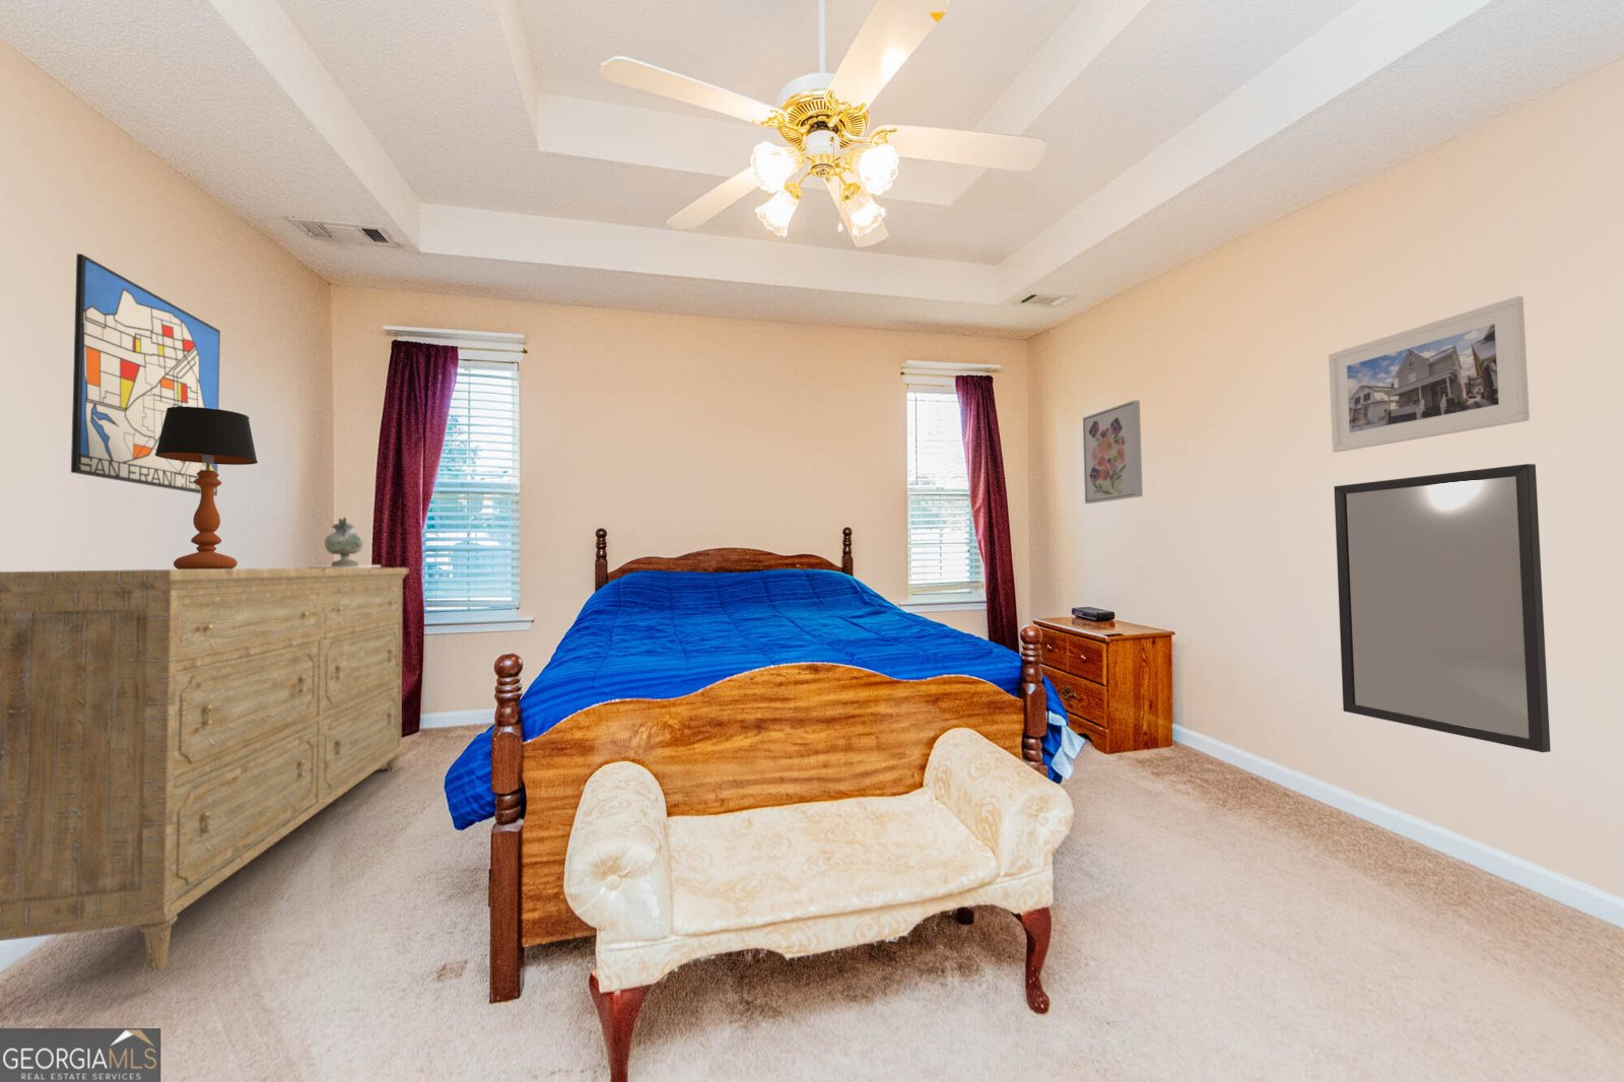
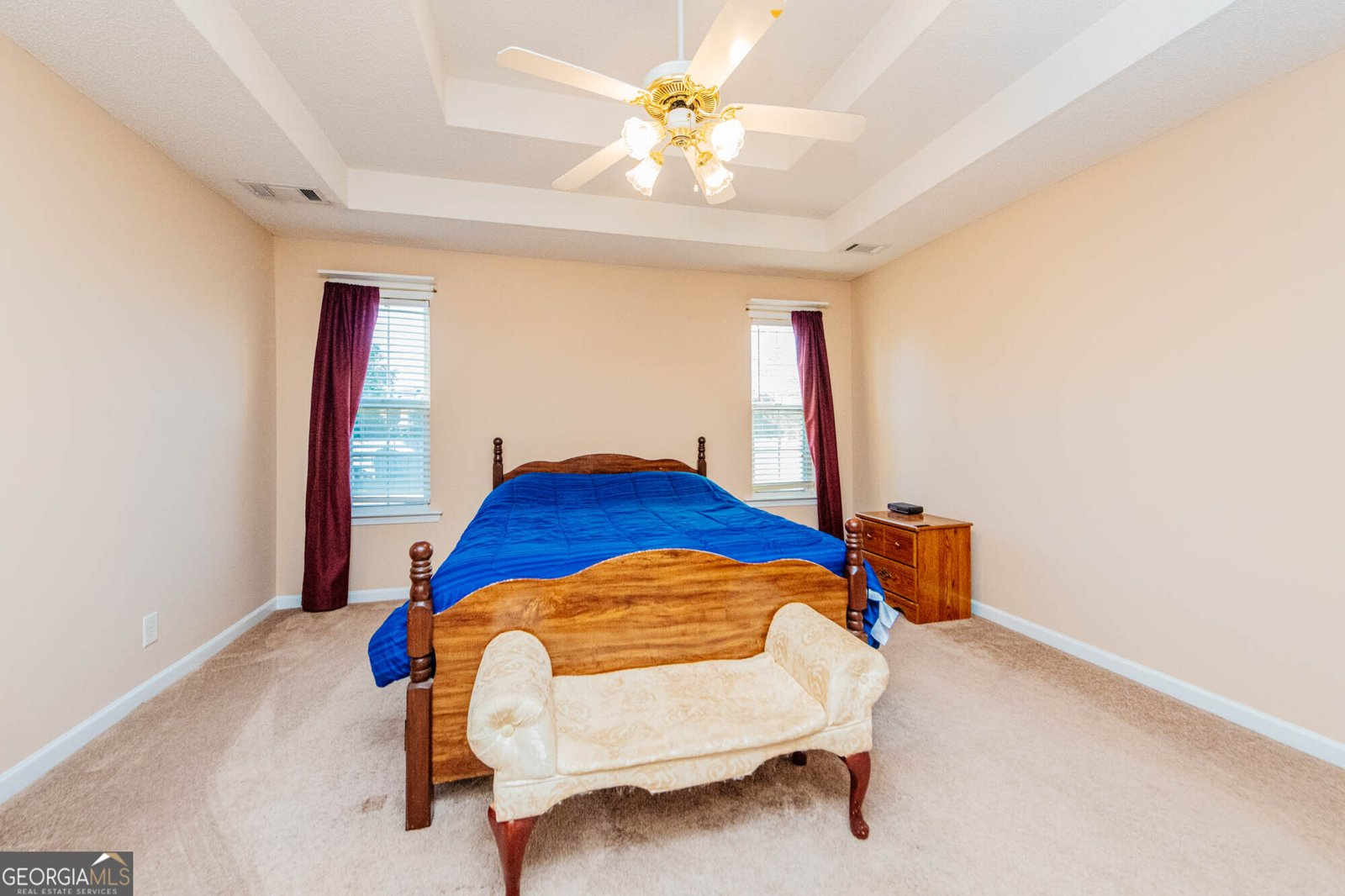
- decorative vase (345, 542)
- dresser (254, 709)
- wall art (1111, 455)
- wall art (156, 391)
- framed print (1416, 383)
- table lamp (206, 490)
- home mirror (1428, 601)
